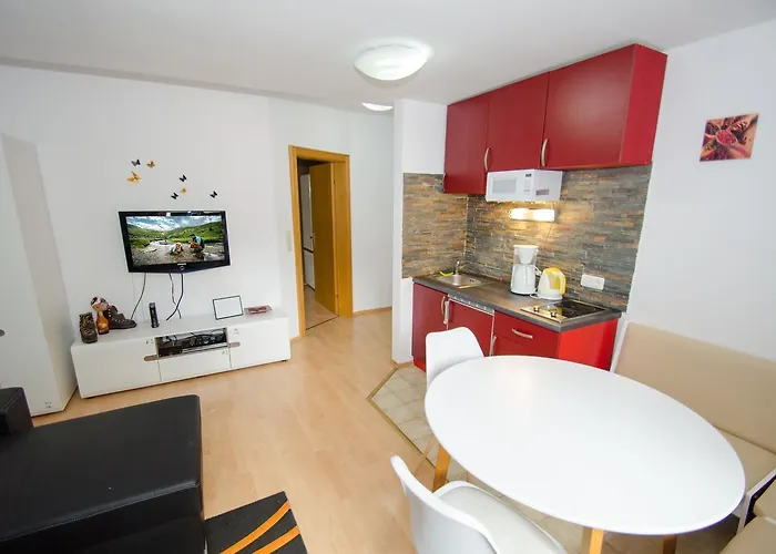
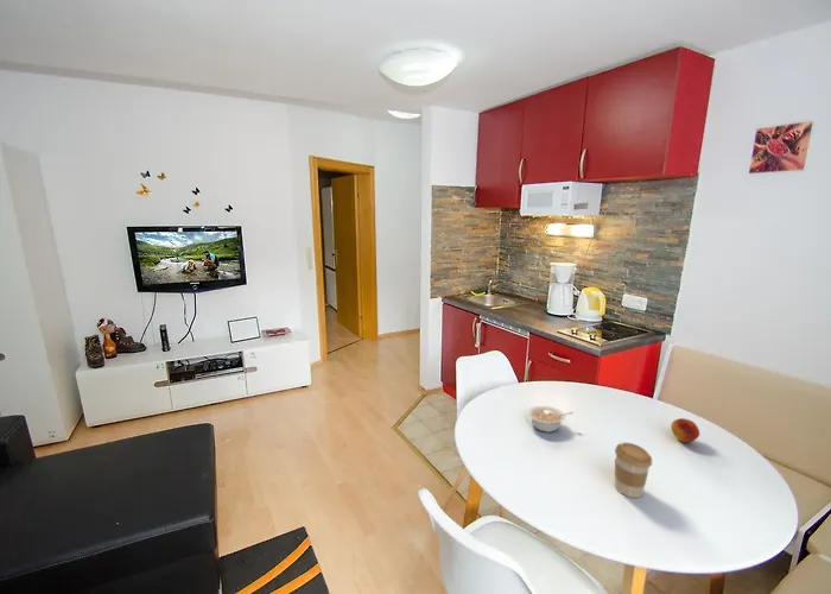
+ coffee cup (630, 468)
+ fruit (684, 430)
+ legume (547, 418)
